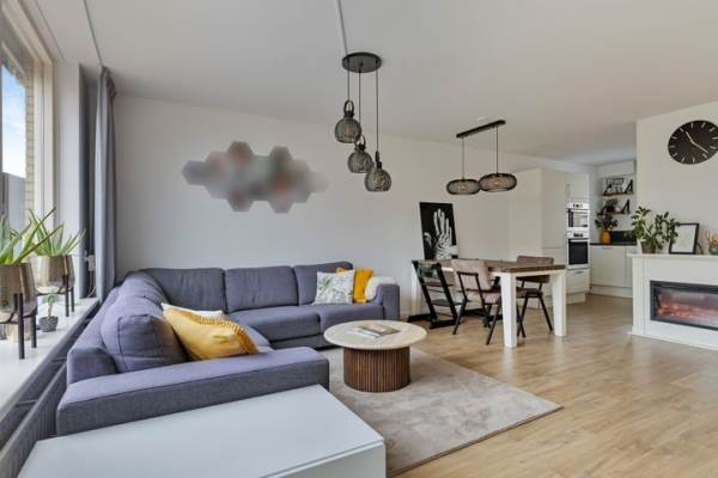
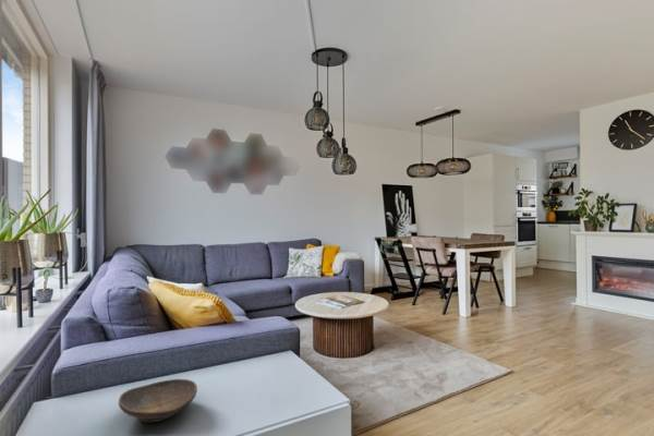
+ decorative bowl (159, 401)
